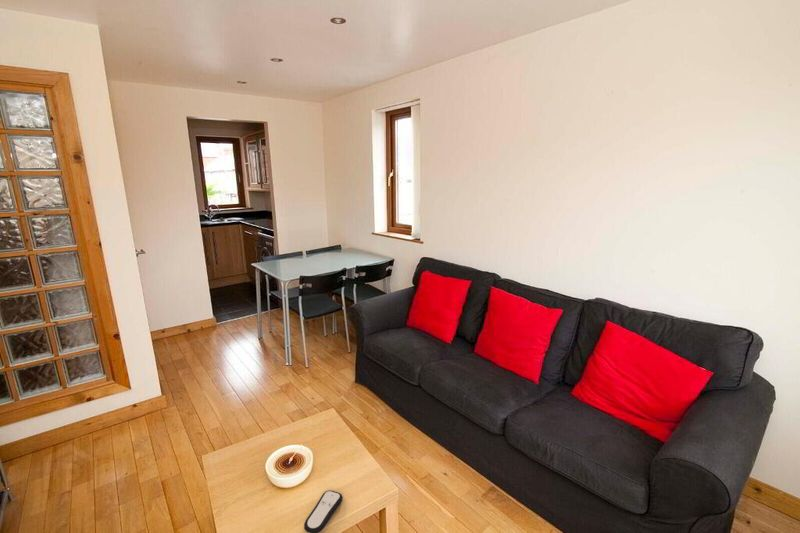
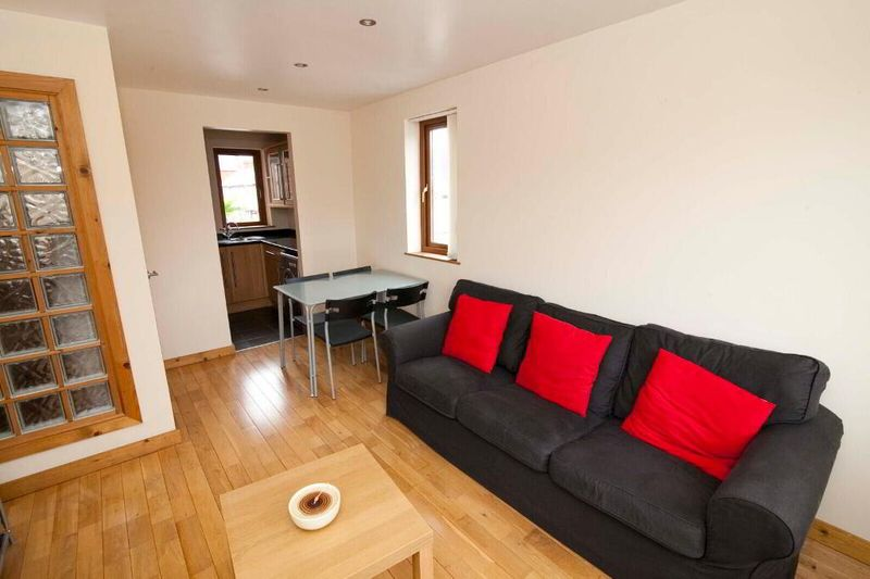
- remote control (323, 510)
